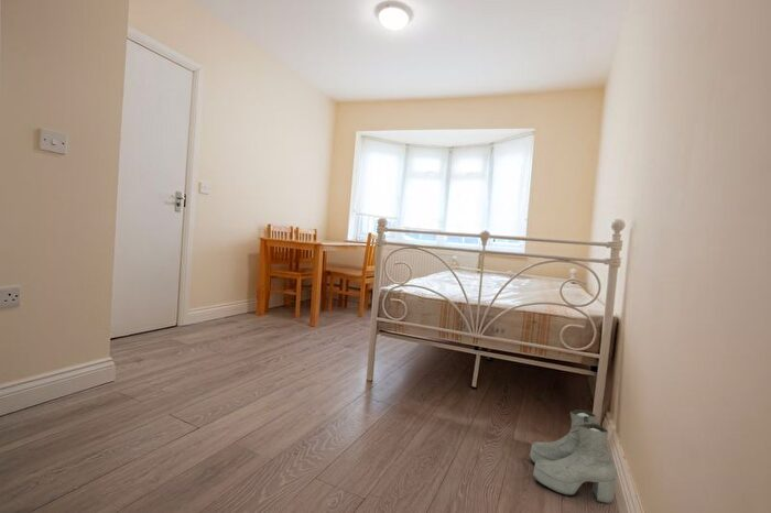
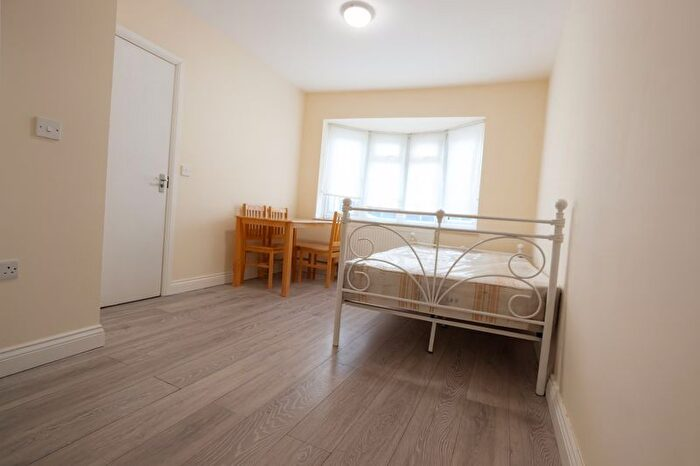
- boots (571, 447)
